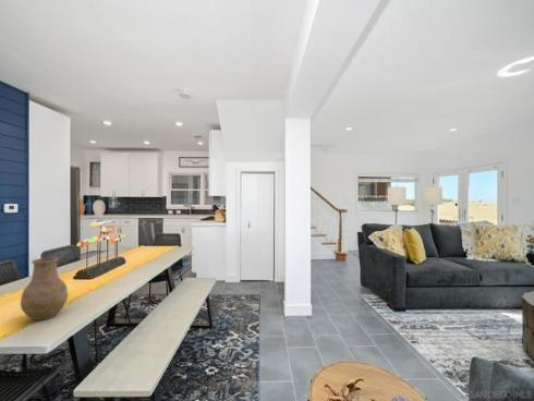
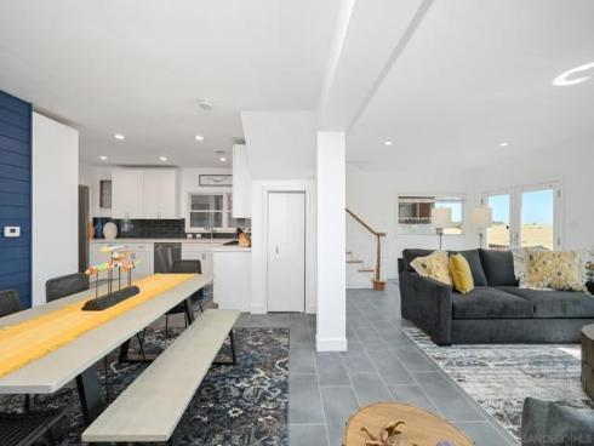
- vase (45, 288)
